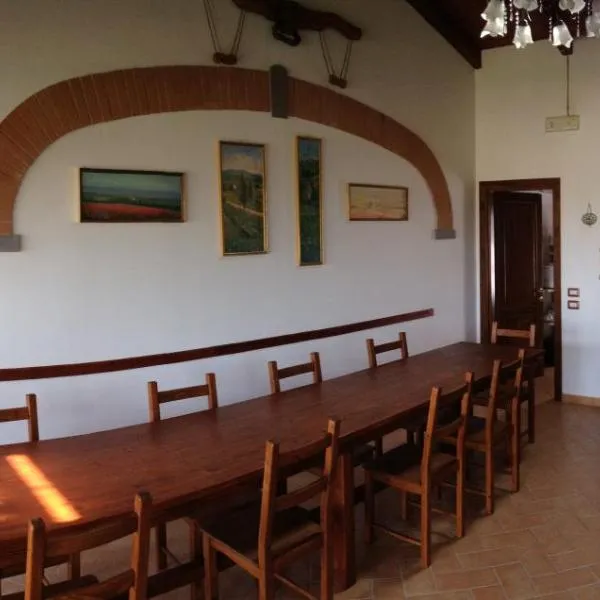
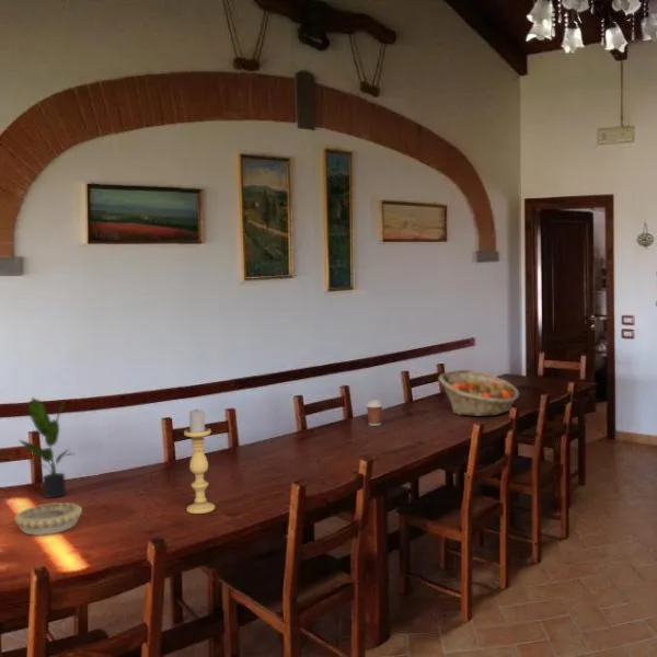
+ fruit basket (479, 391)
+ decorative bowl (49, 518)
+ potted plant (45, 448)
+ coffee cup (374, 412)
+ candle holder (198, 459)
